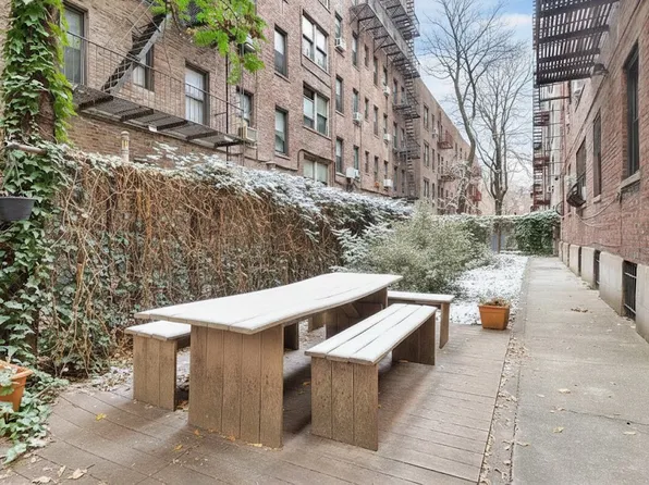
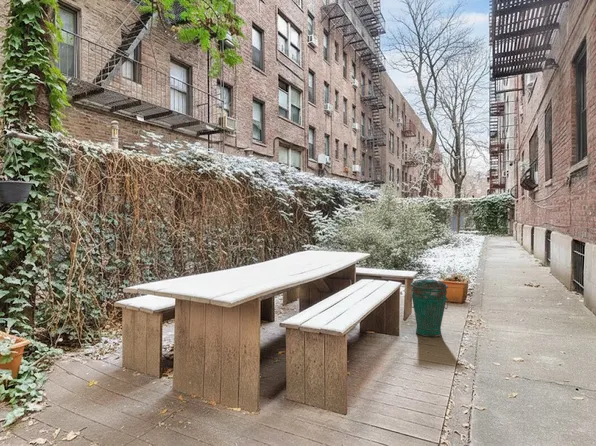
+ trash can (428, 305)
